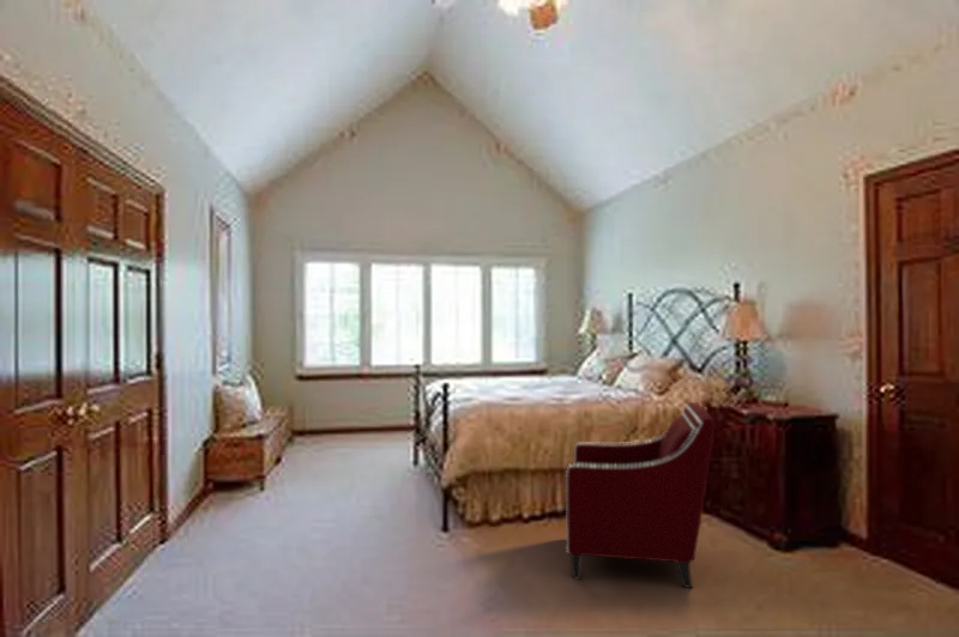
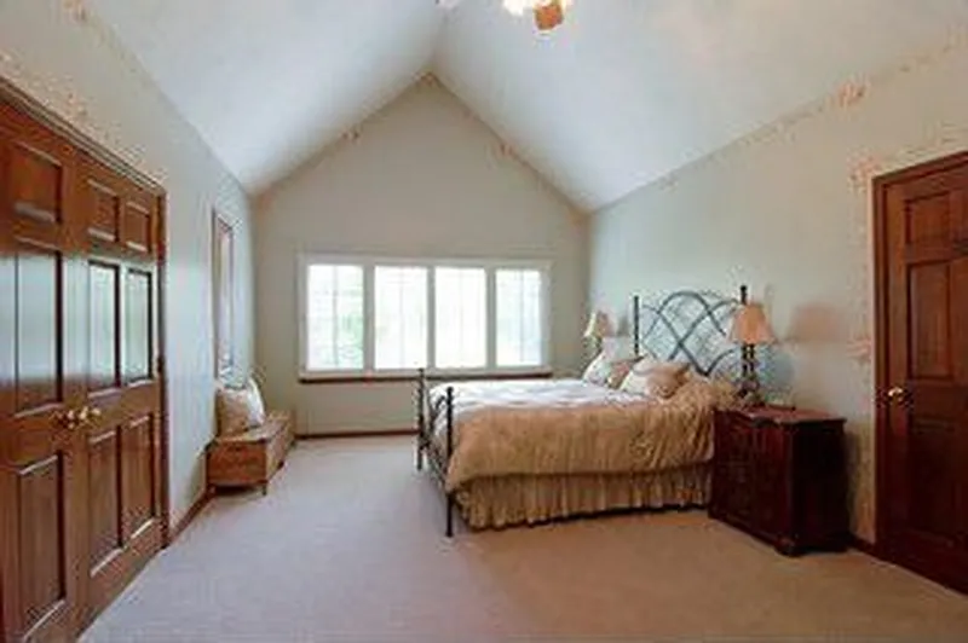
- armchair (635, 484)
